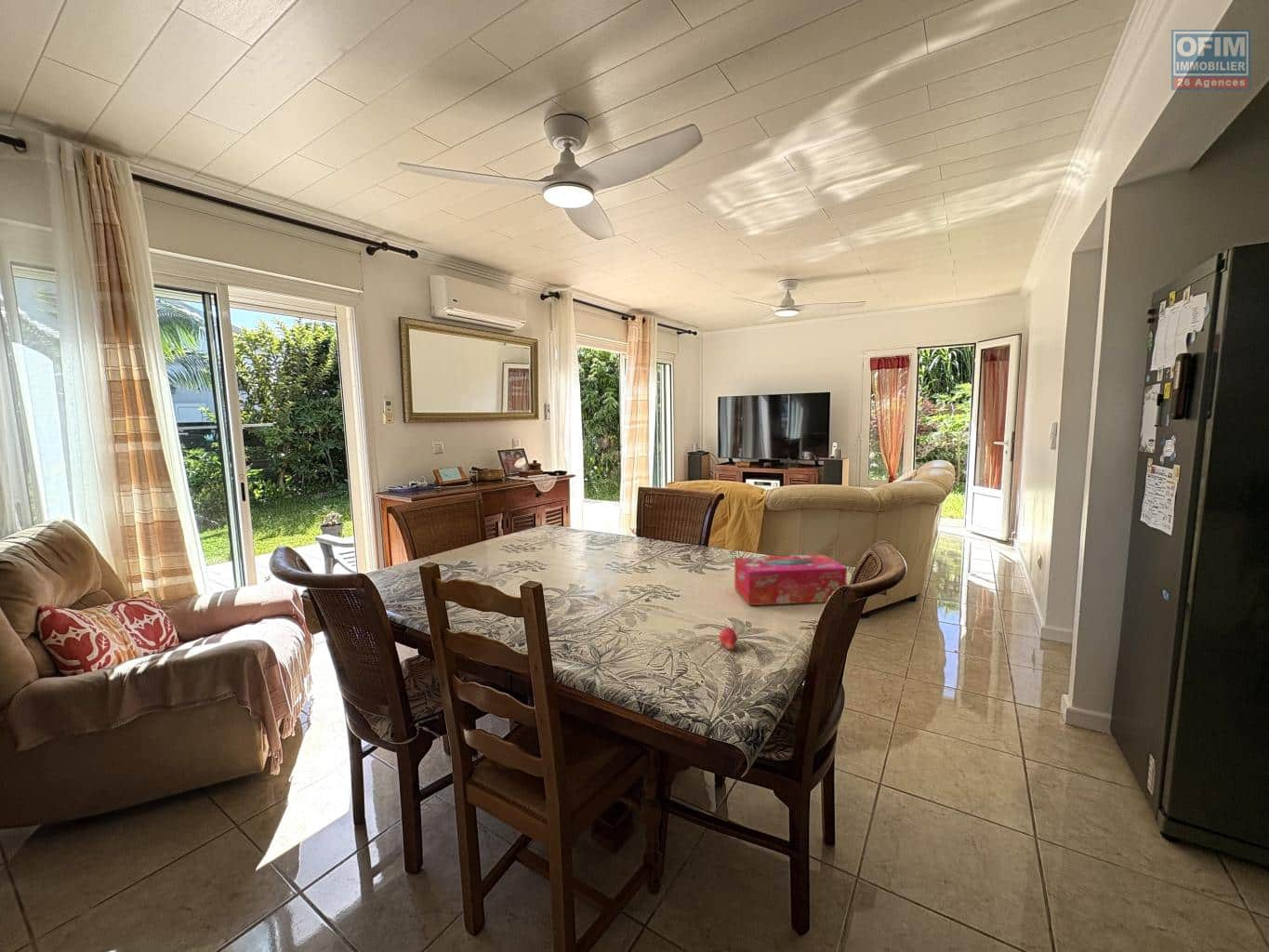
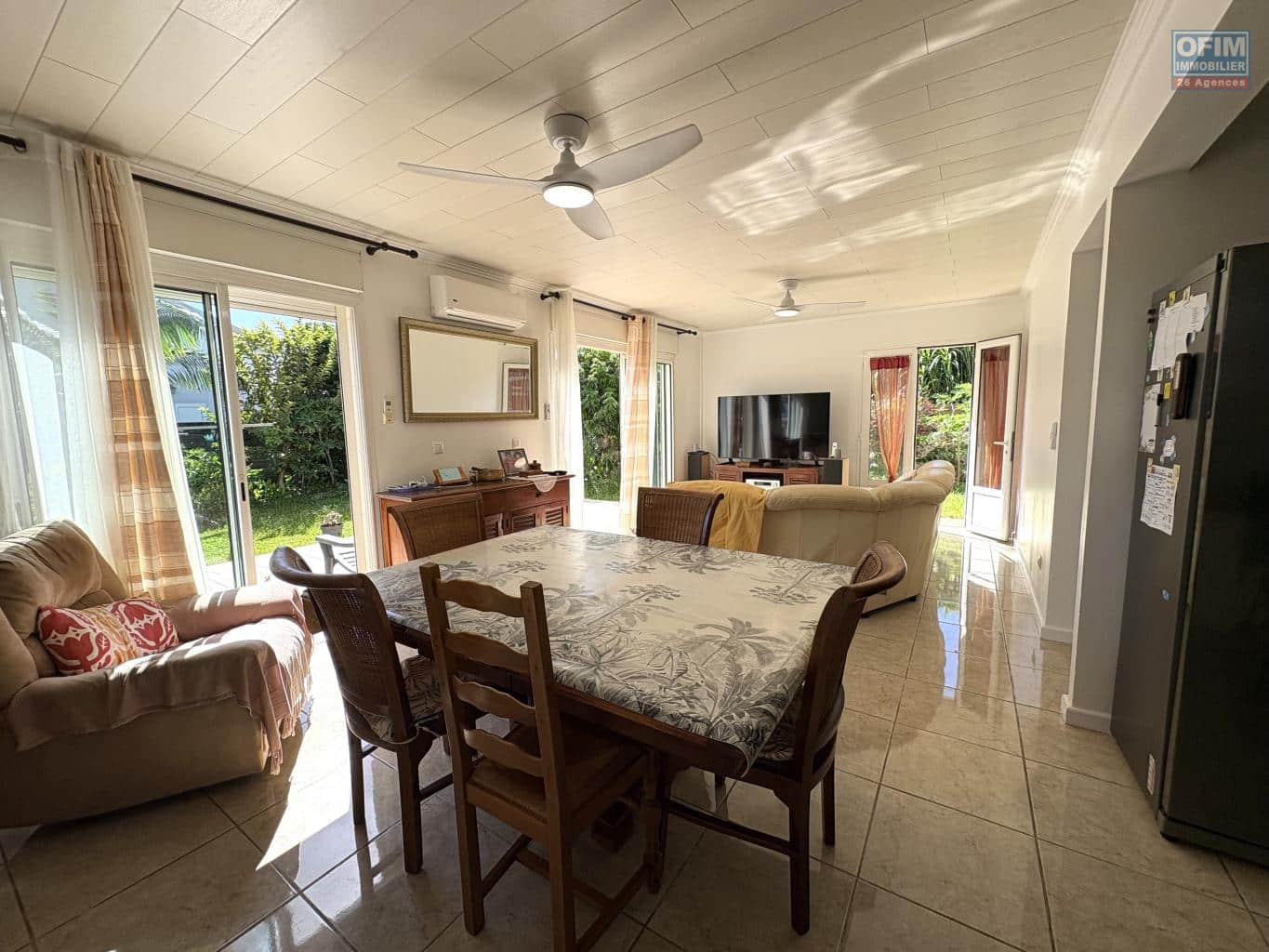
- tissue box (787, 578)
- fruit (728, 636)
